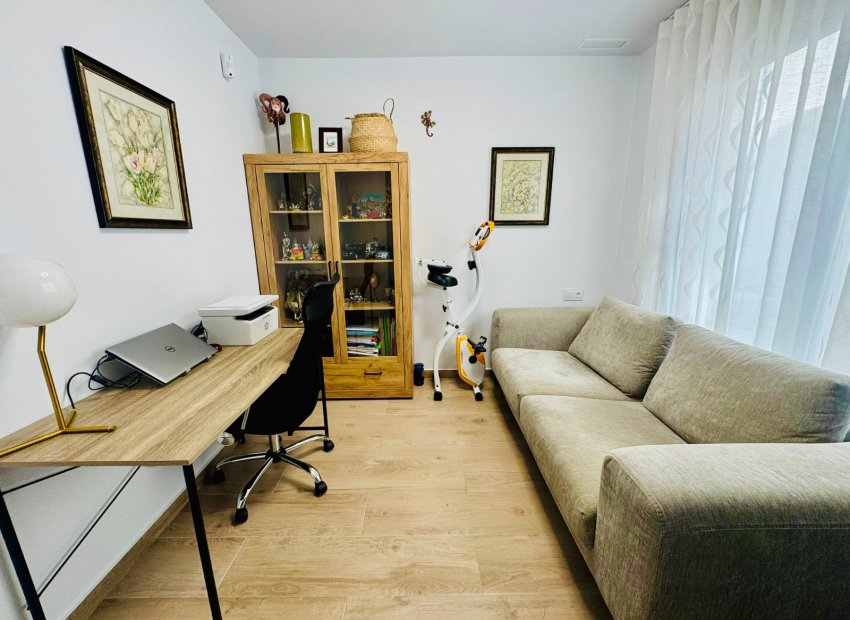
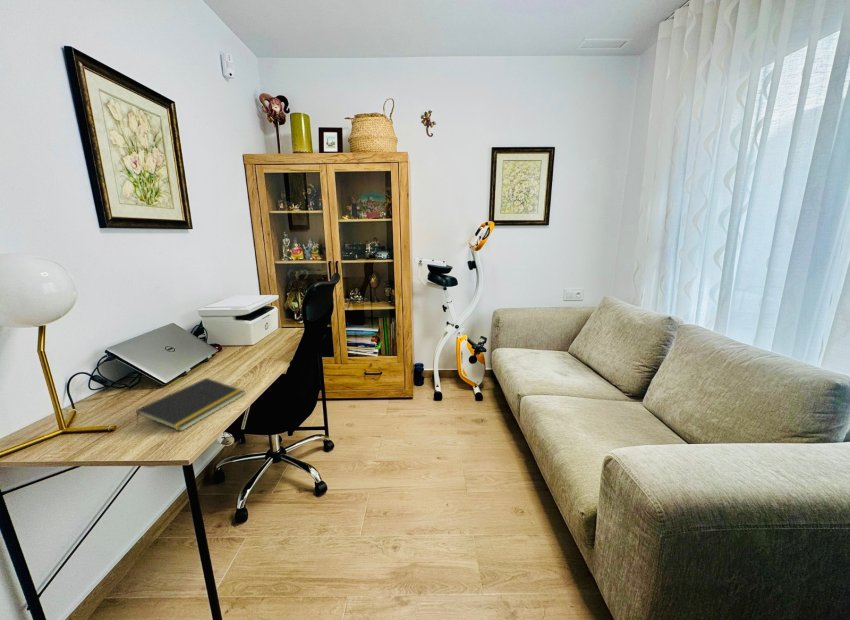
+ notepad (195, 401)
